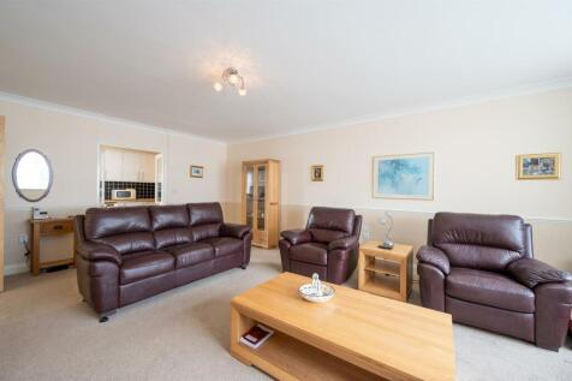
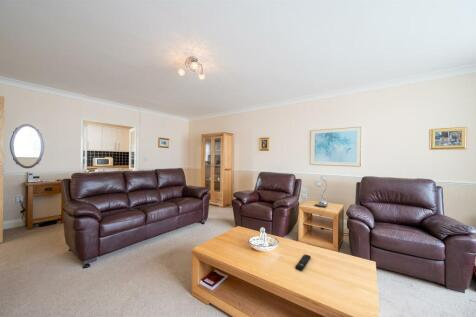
+ remote control (303, 261)
